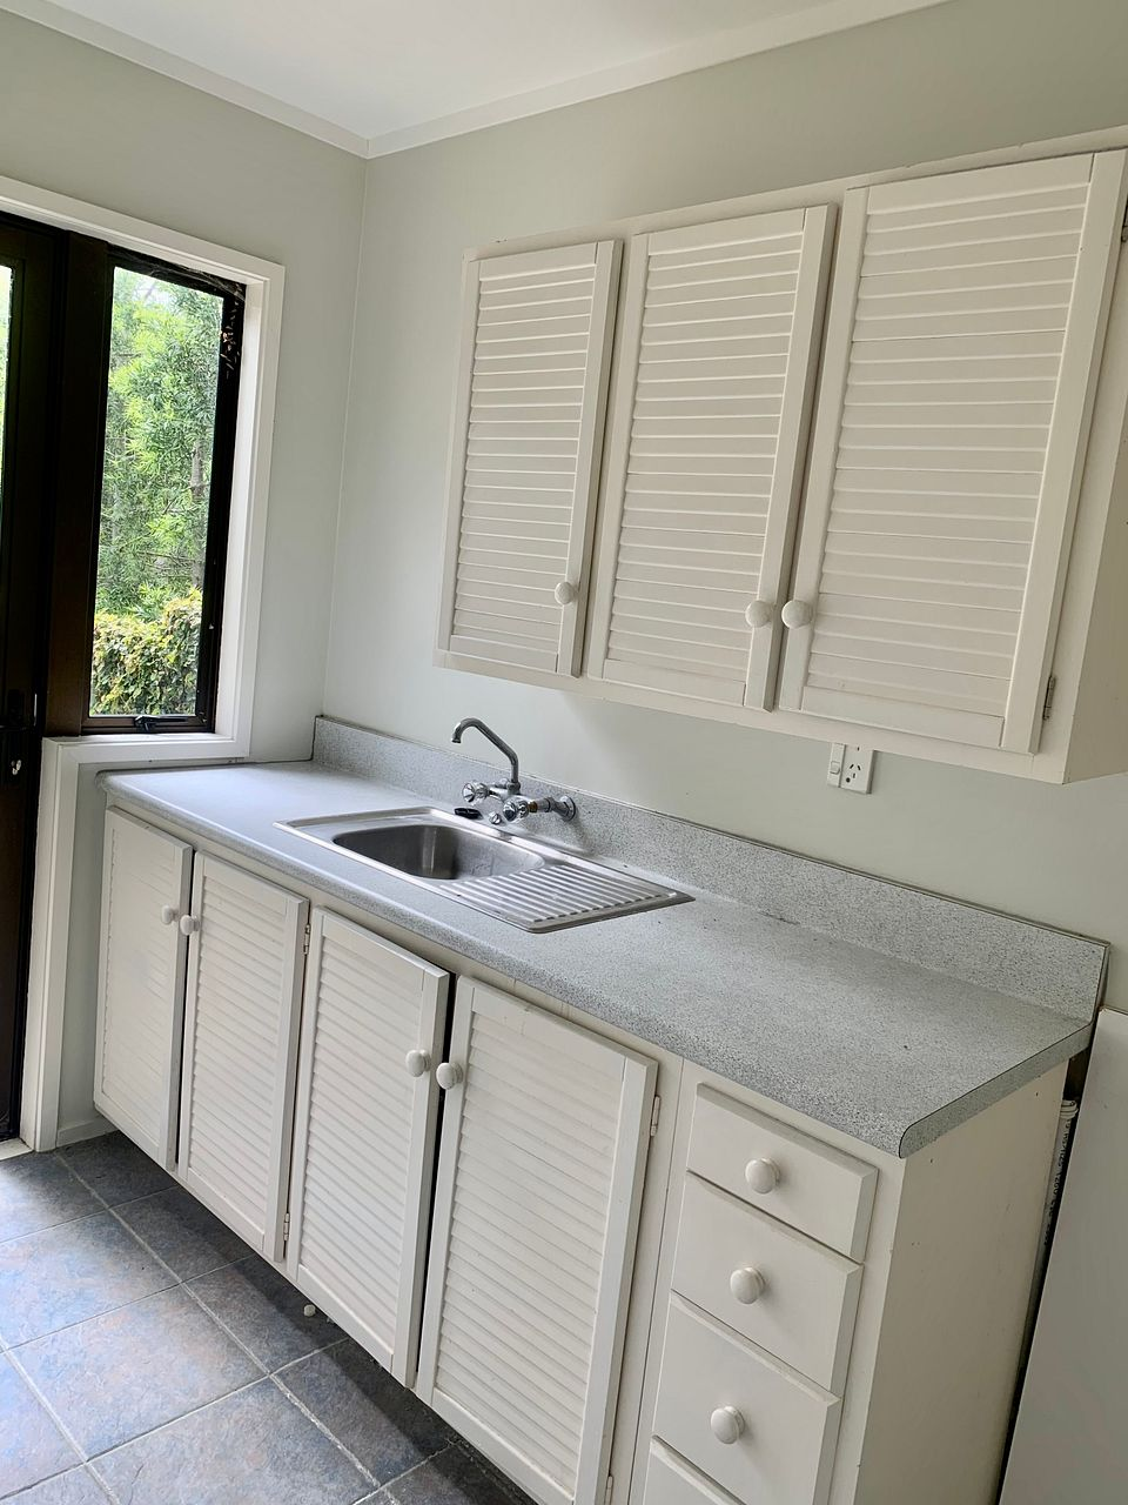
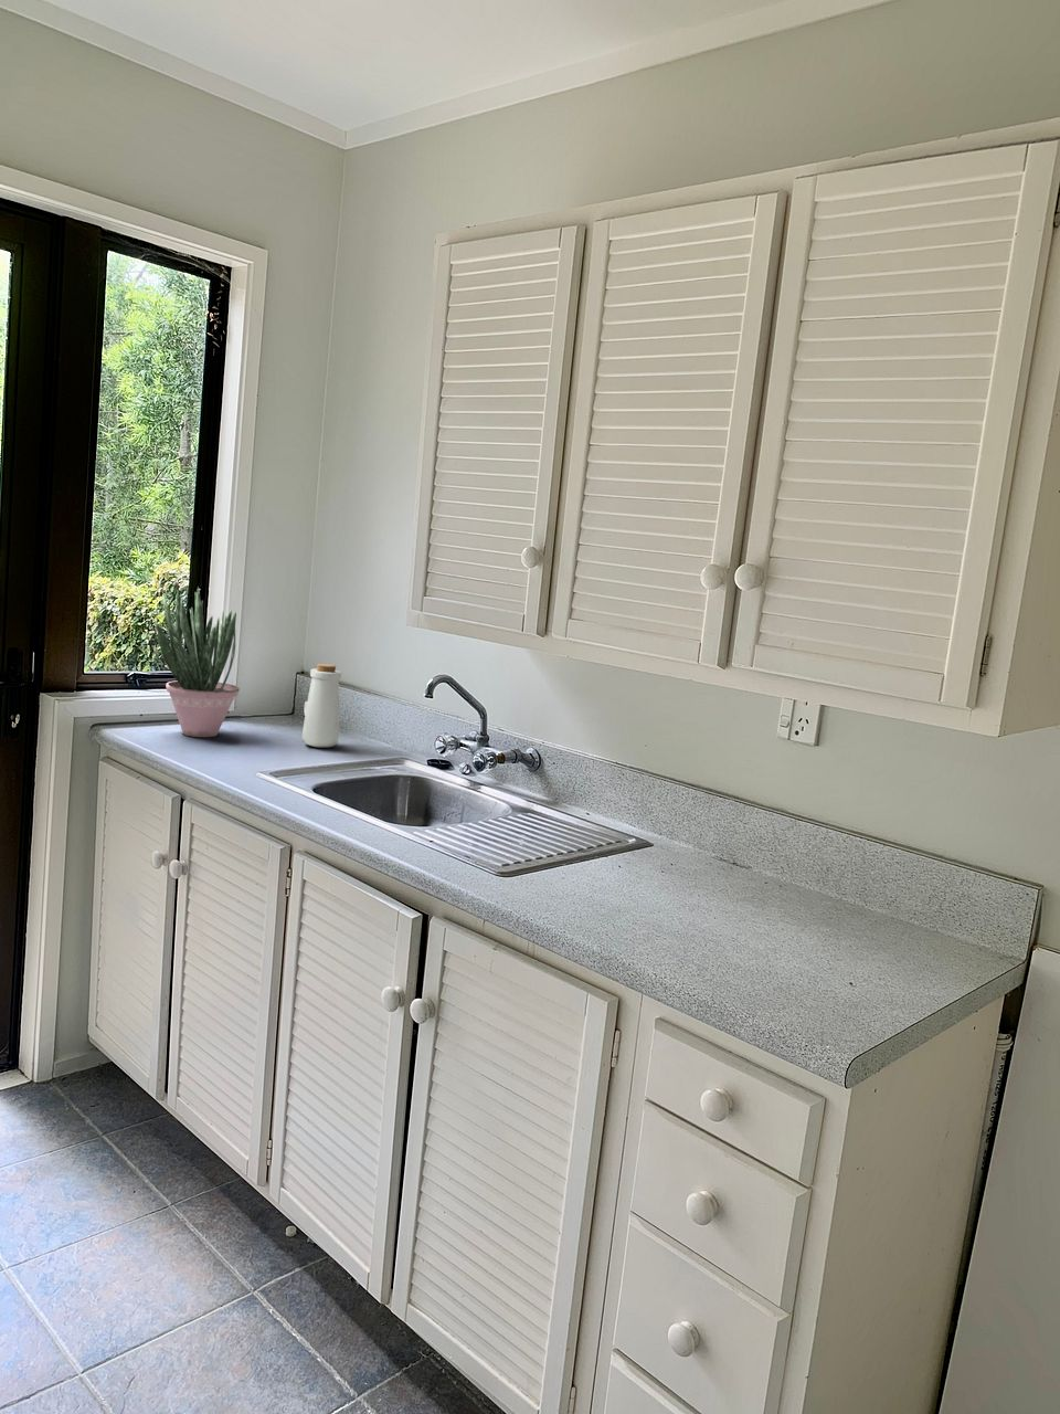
+ bottle (322, 704)
+ potted plant (197, 662)
